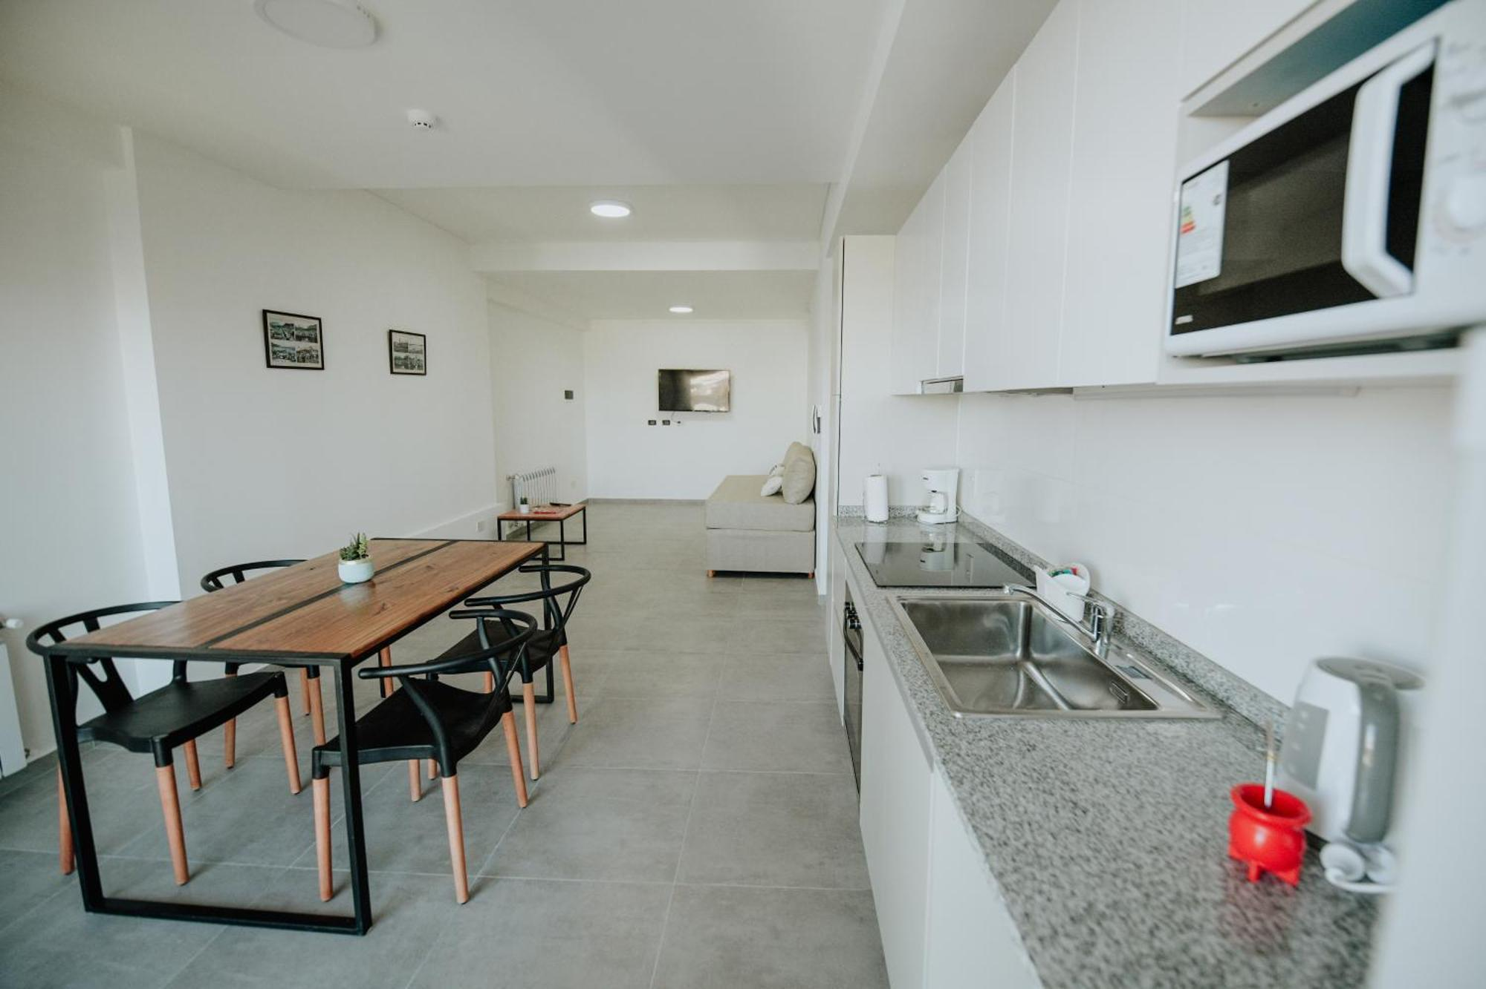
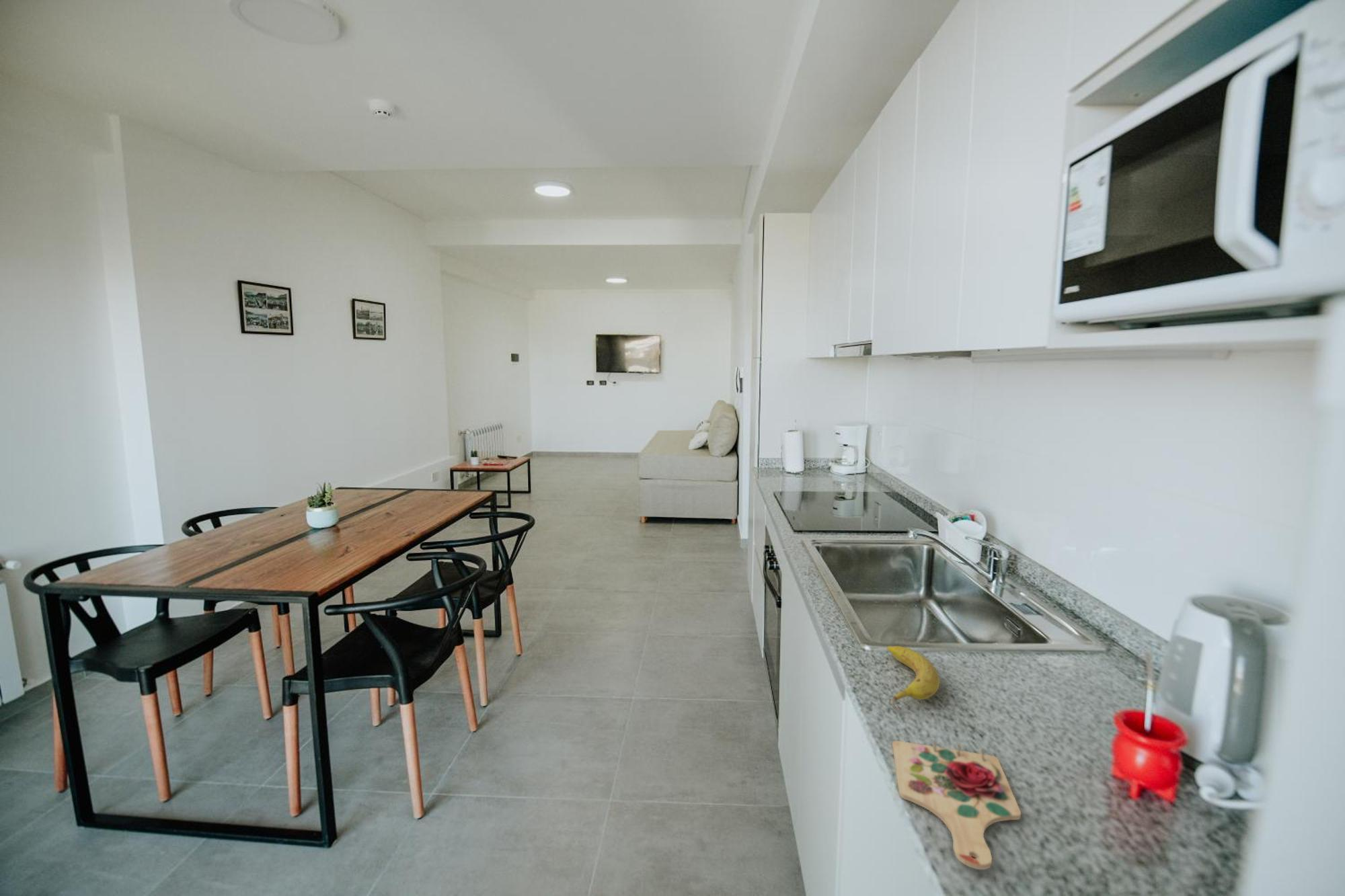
+ cutting board (958, 793)
+ fruit (911, 668)
